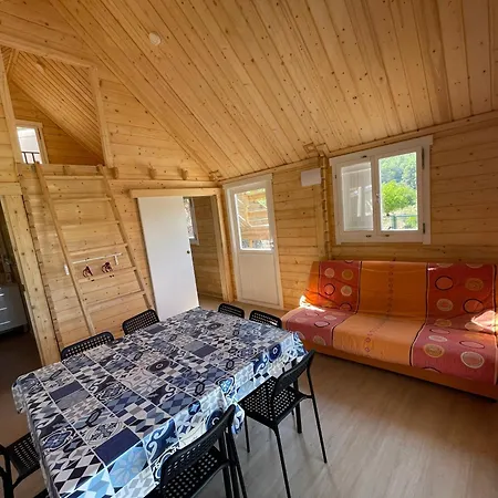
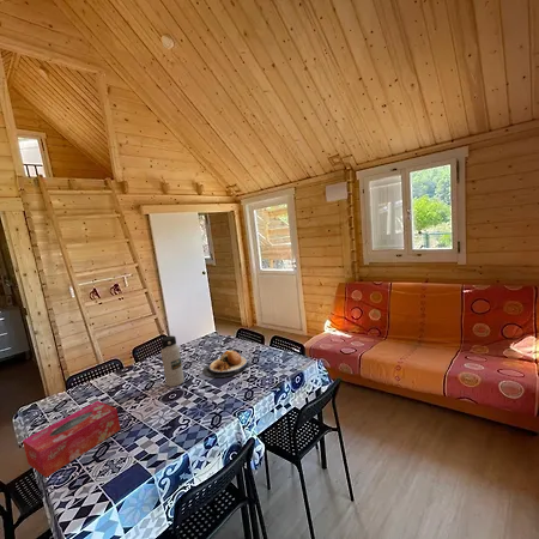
+ tissue box (74, 434)
+ plate (224, 361)
+ water bottle (171, 359)
